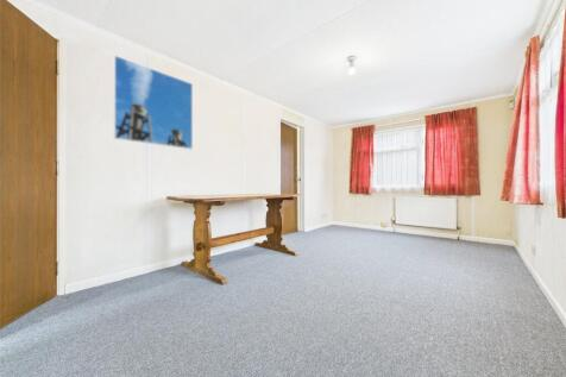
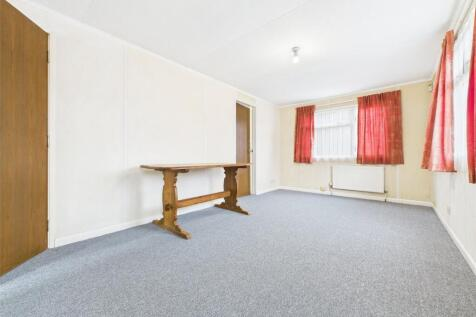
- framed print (157, 107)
